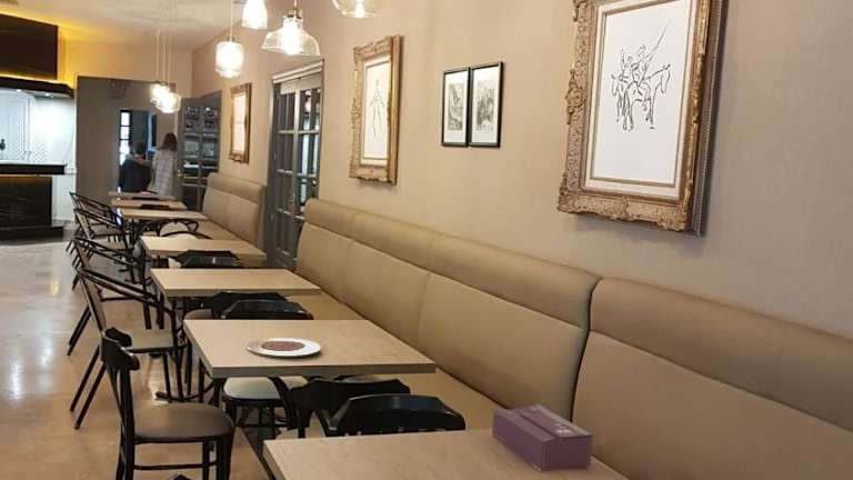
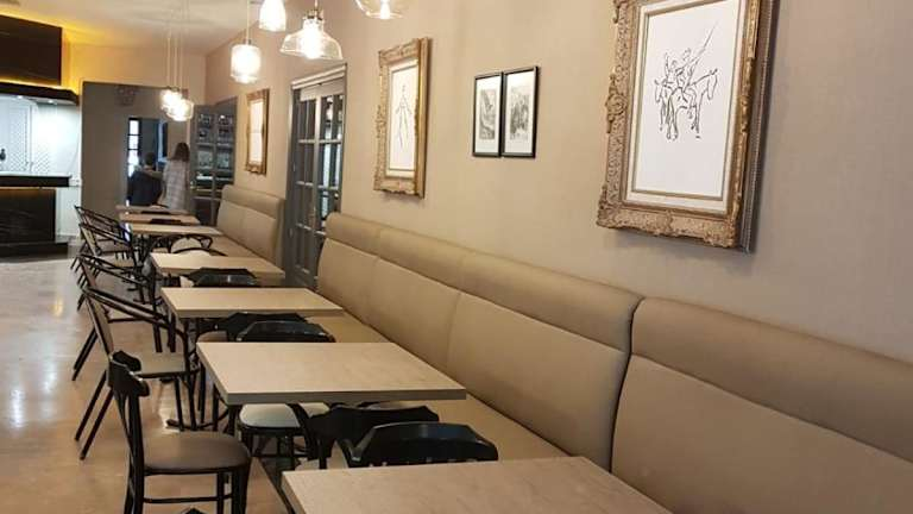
- plate (283, 346)
- tissue box (540, 436)
